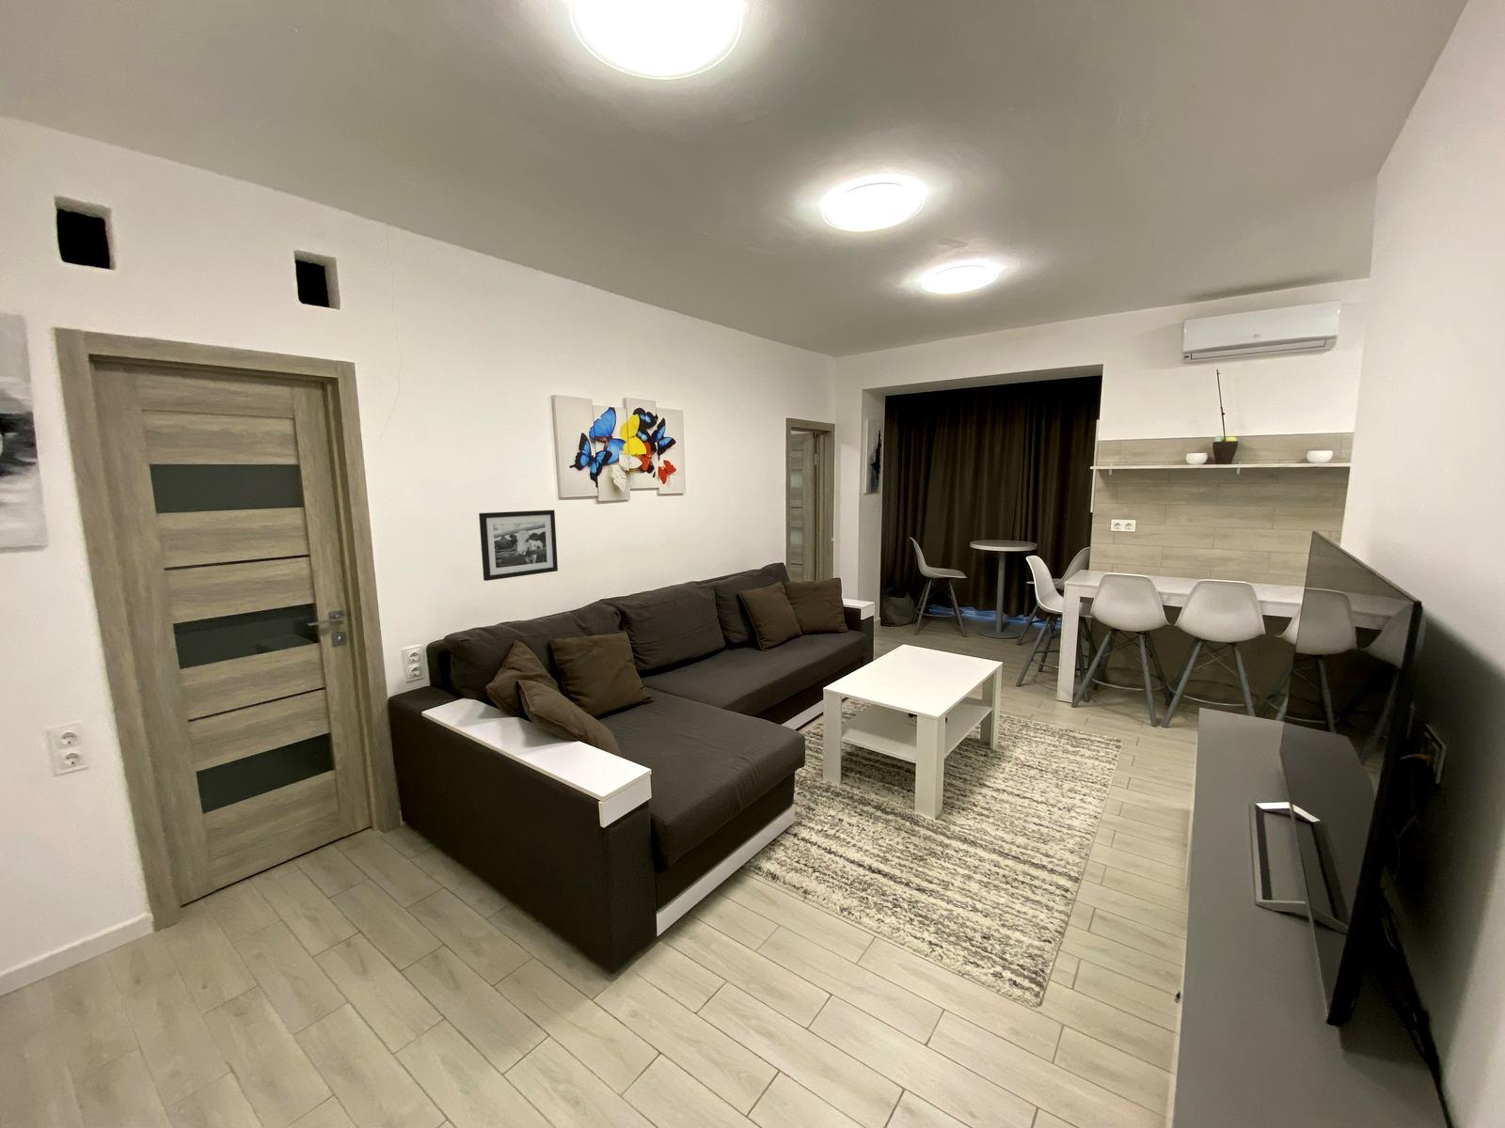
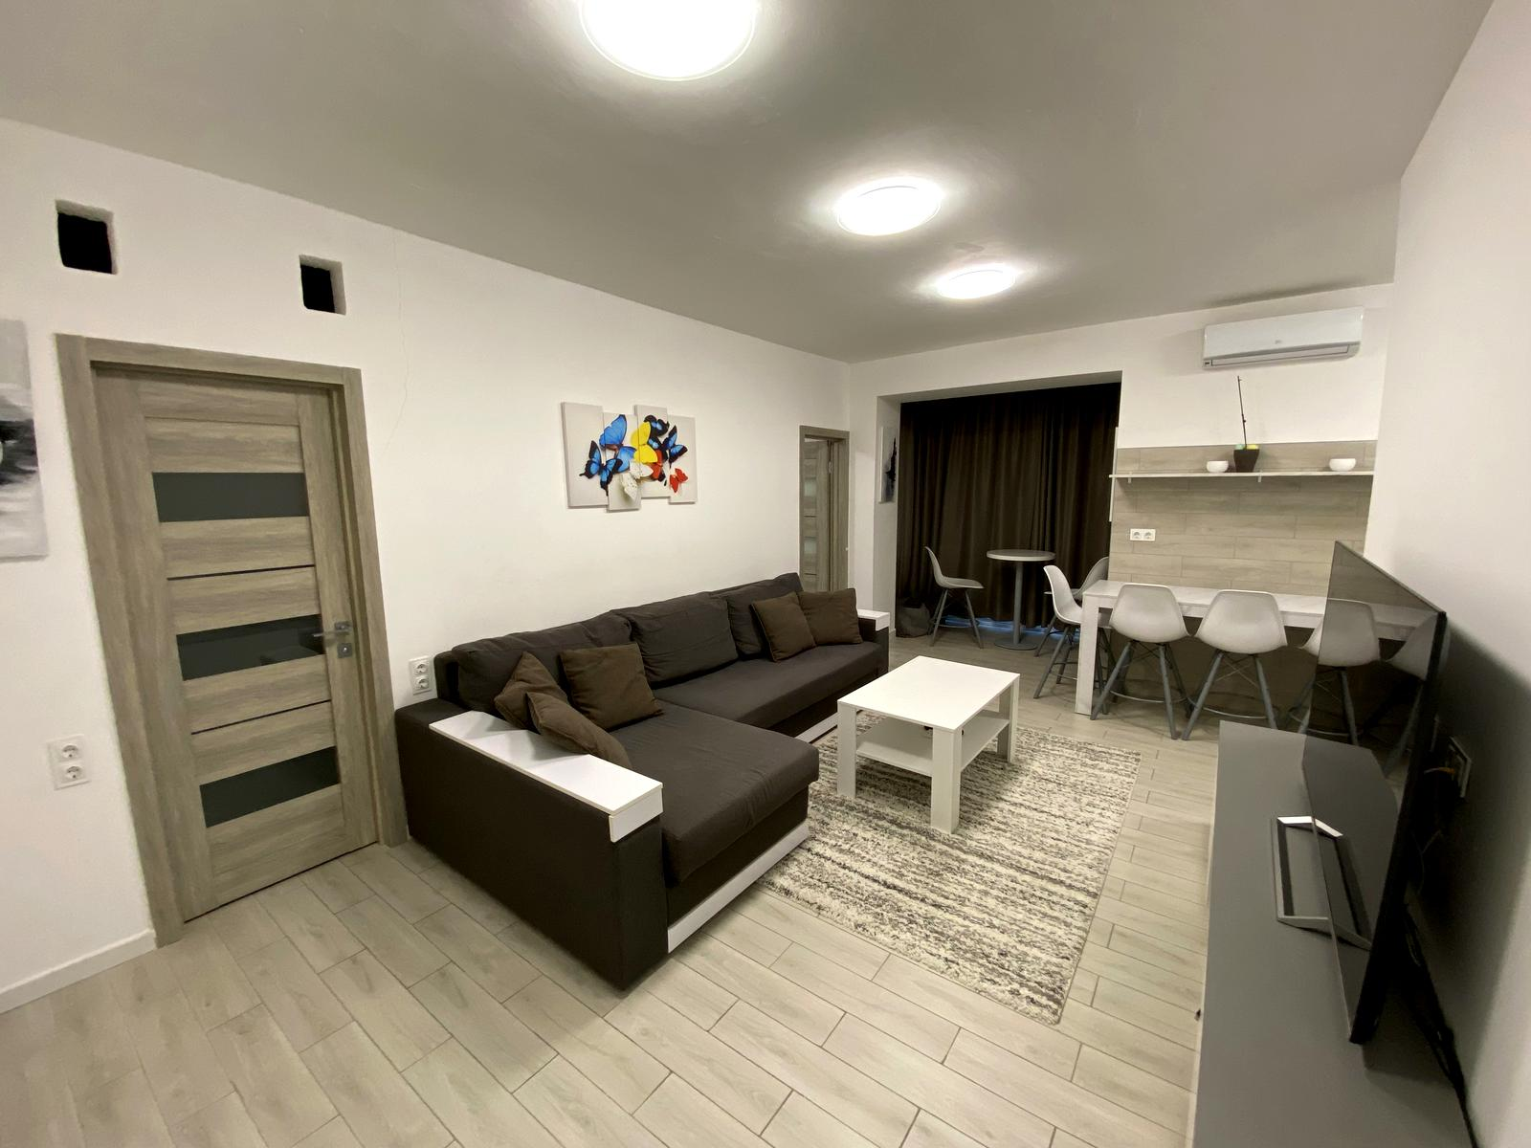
- picture frame (520, 544)
